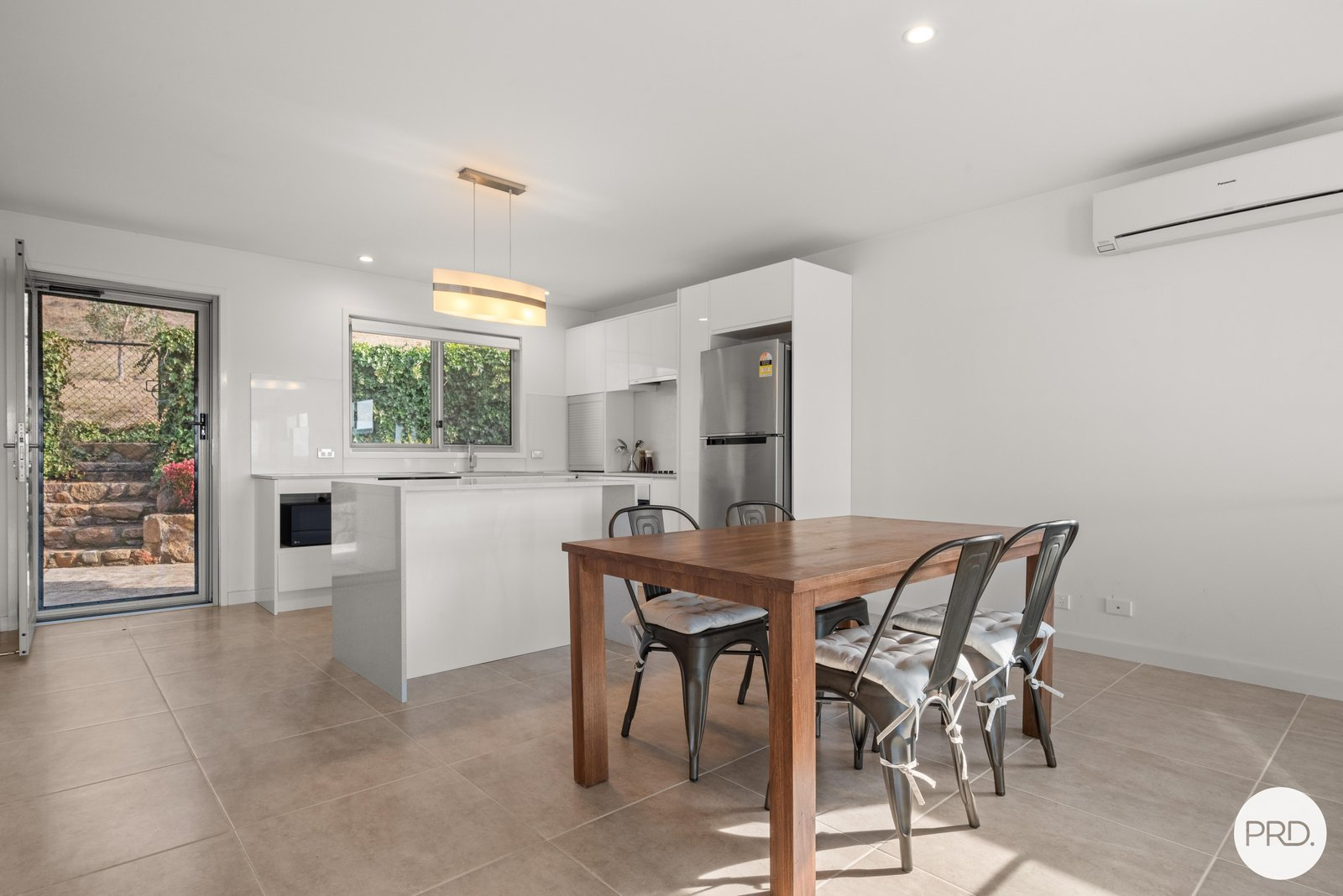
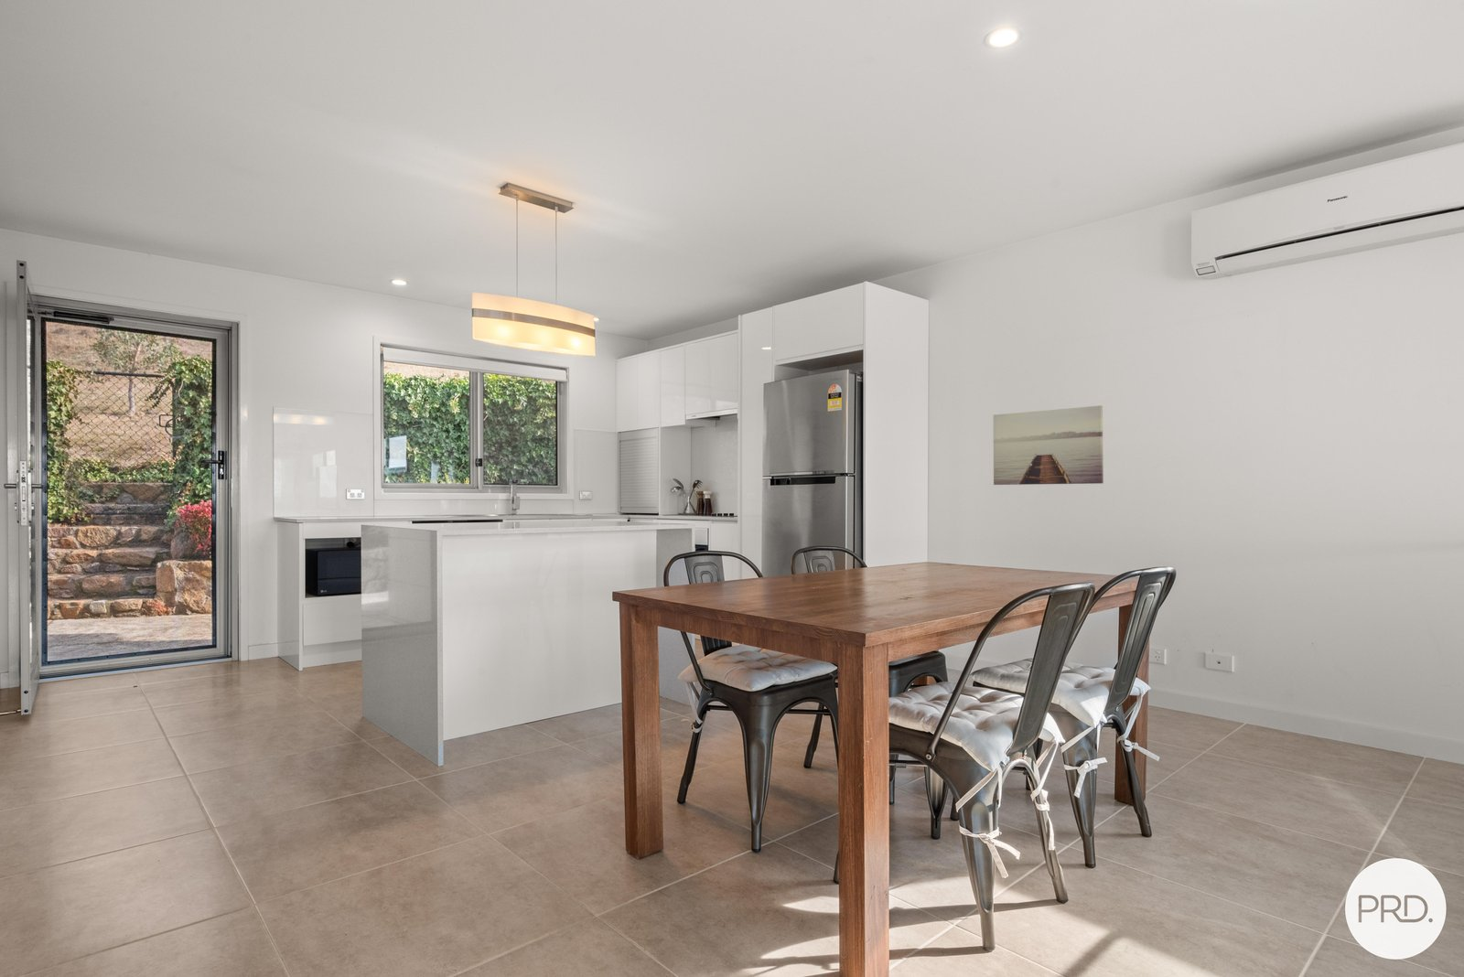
+ wall art (1045, 446)
